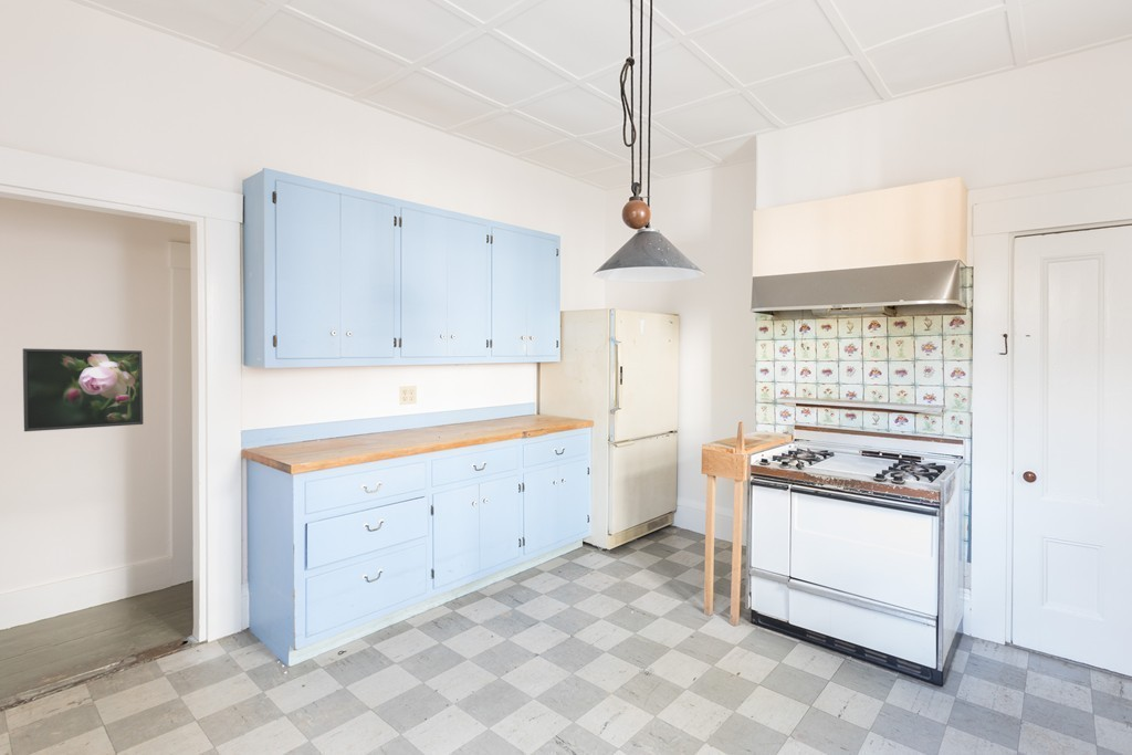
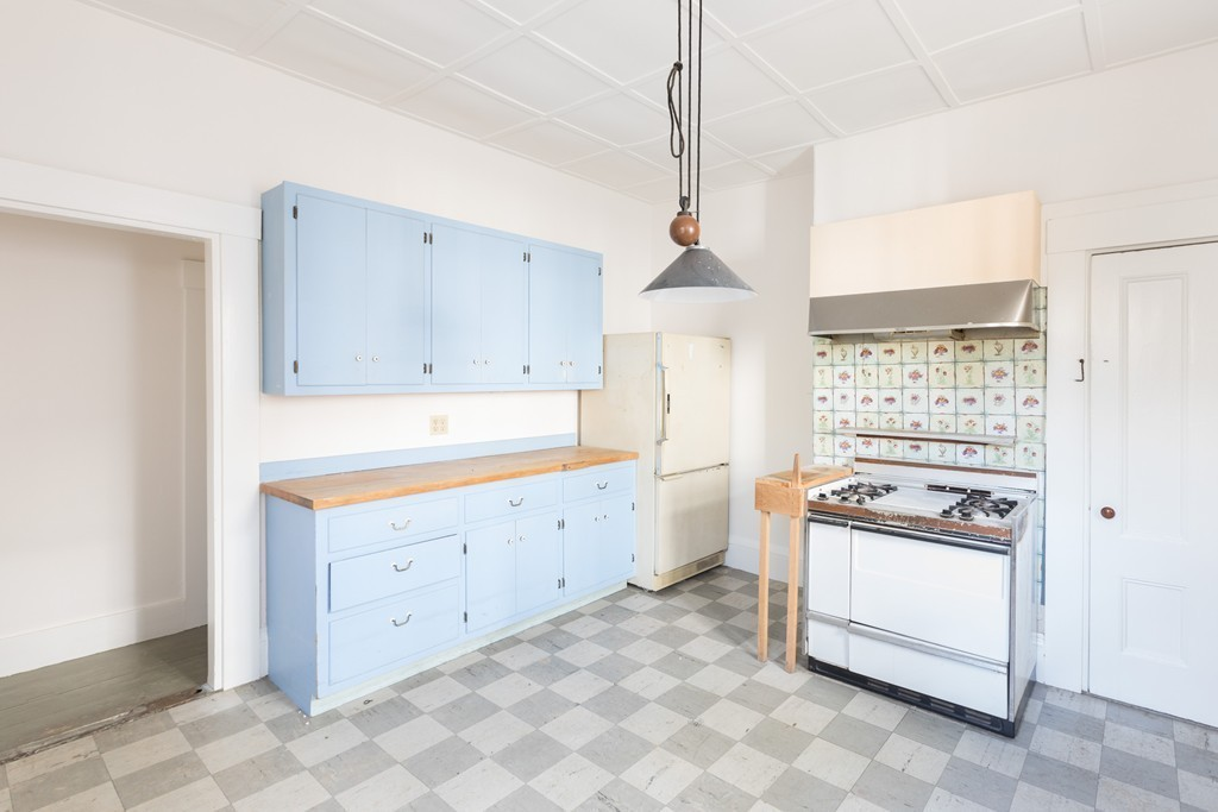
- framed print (86, 388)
